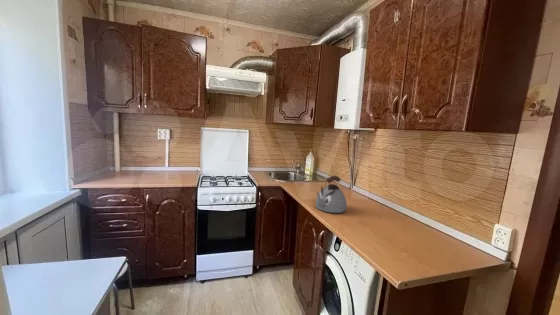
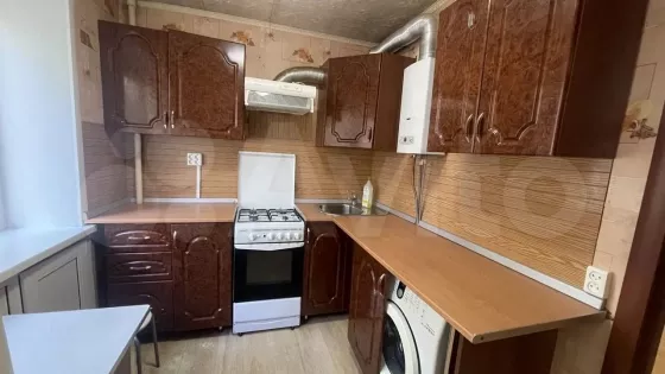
- kettle (329, 192)
